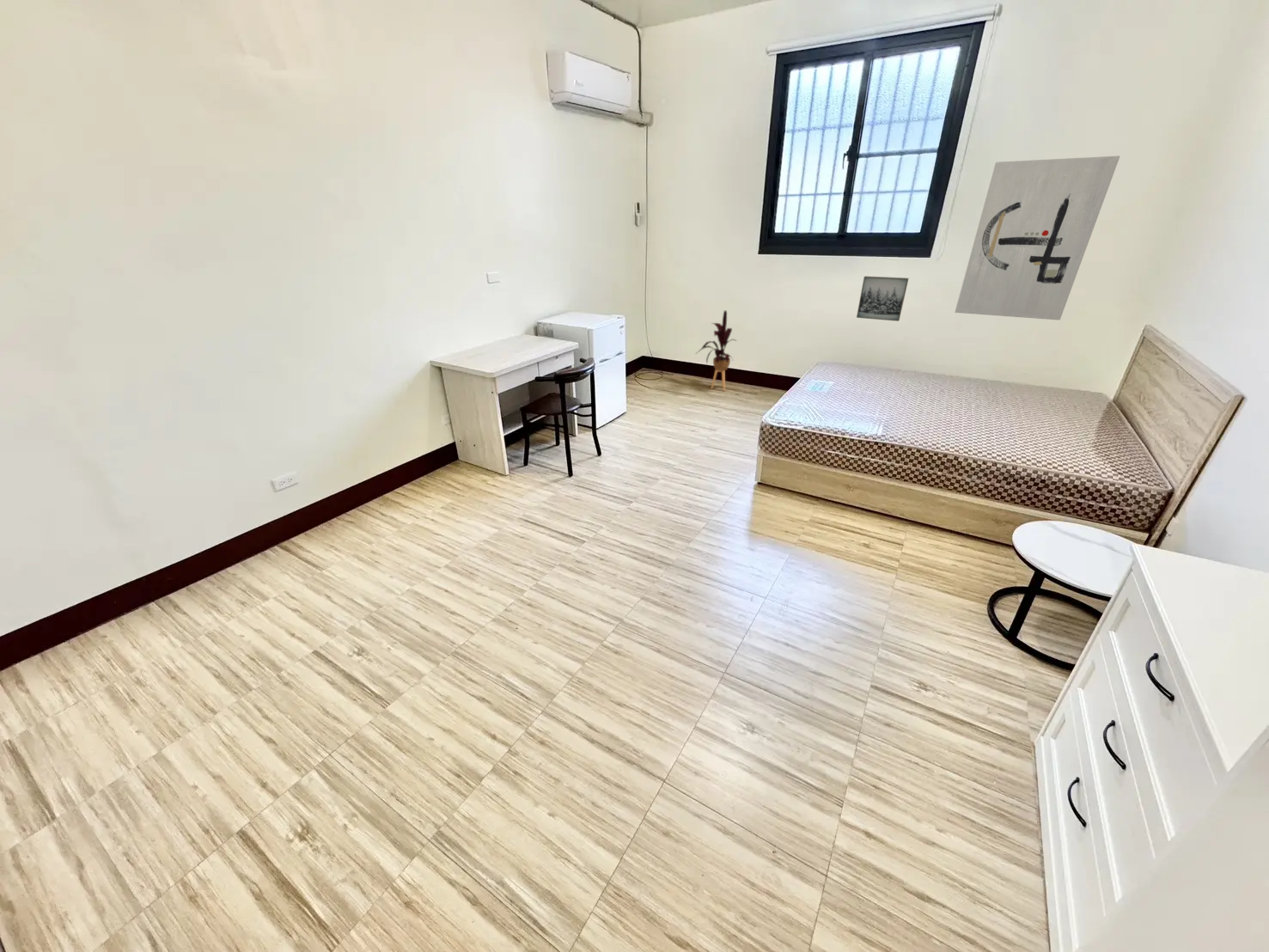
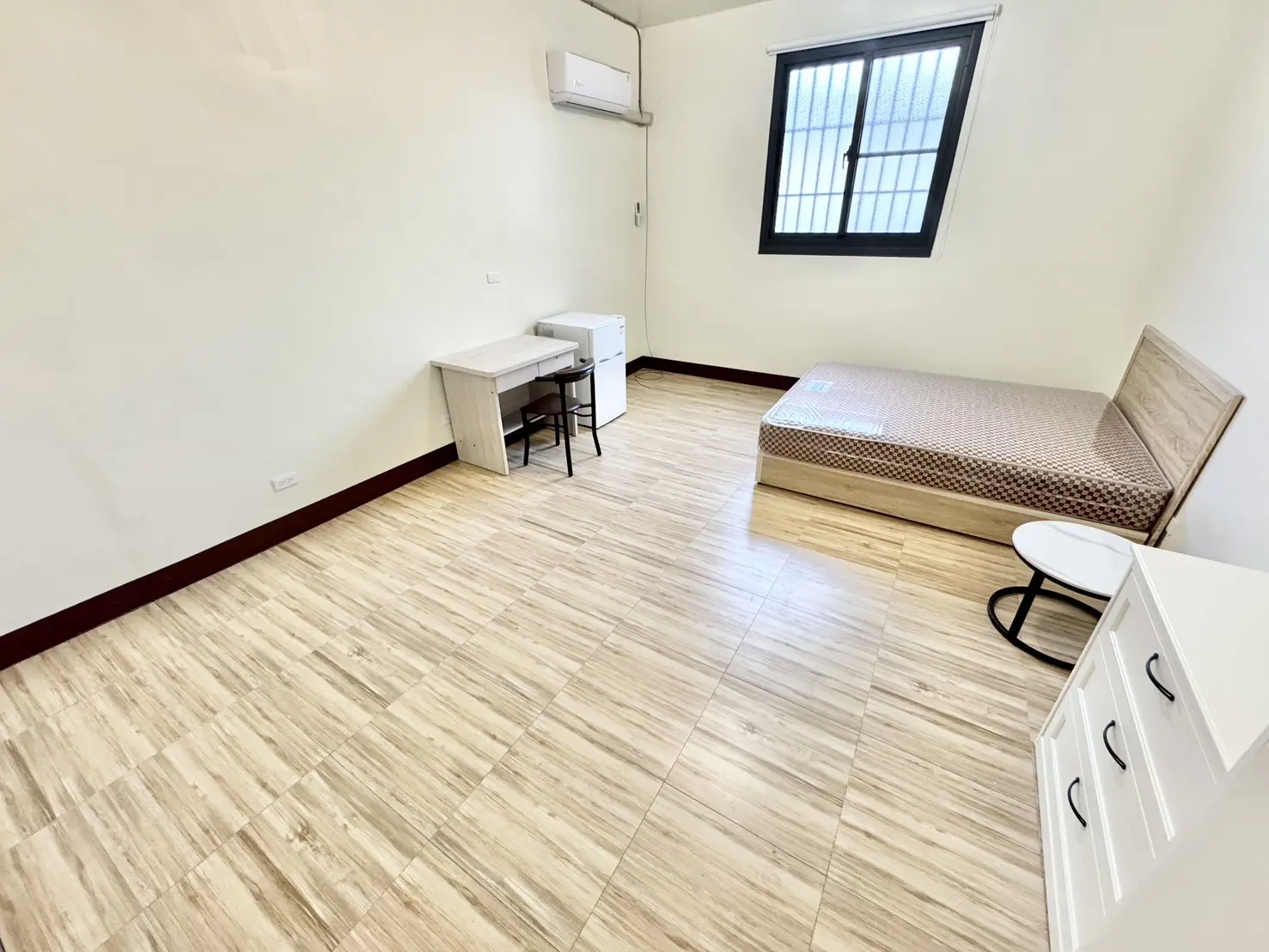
- wall art (1028, 242)
- house plant (717, 350)
- wall art (882, 298)
